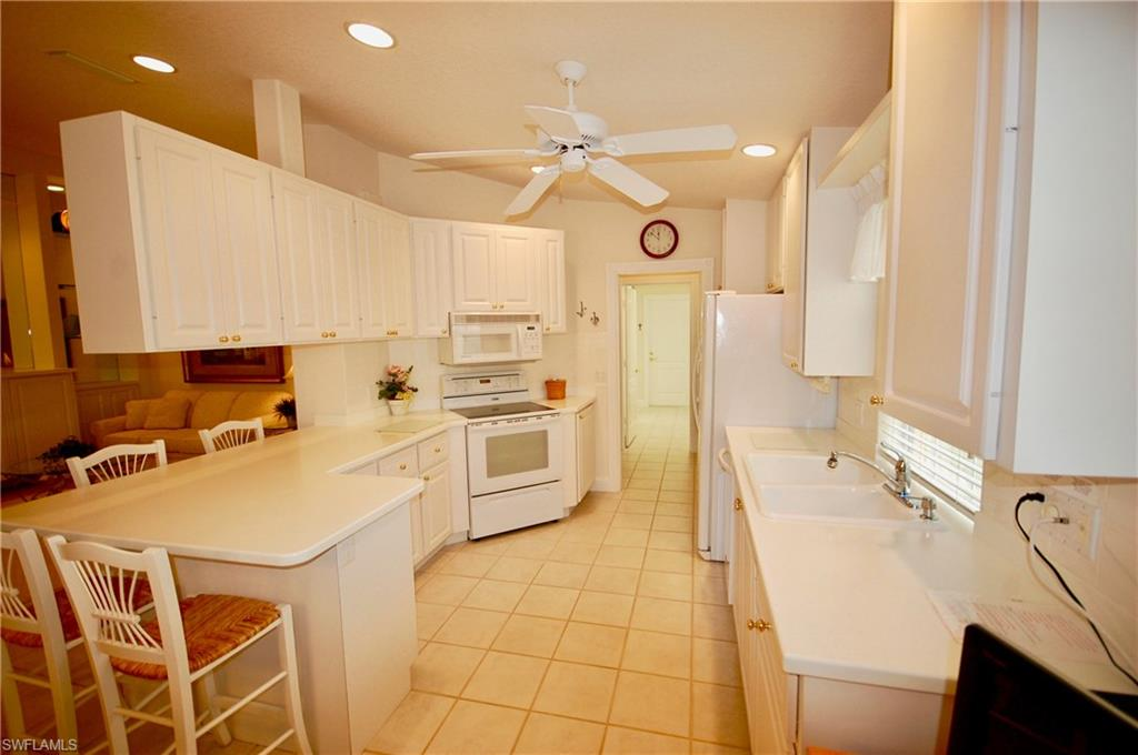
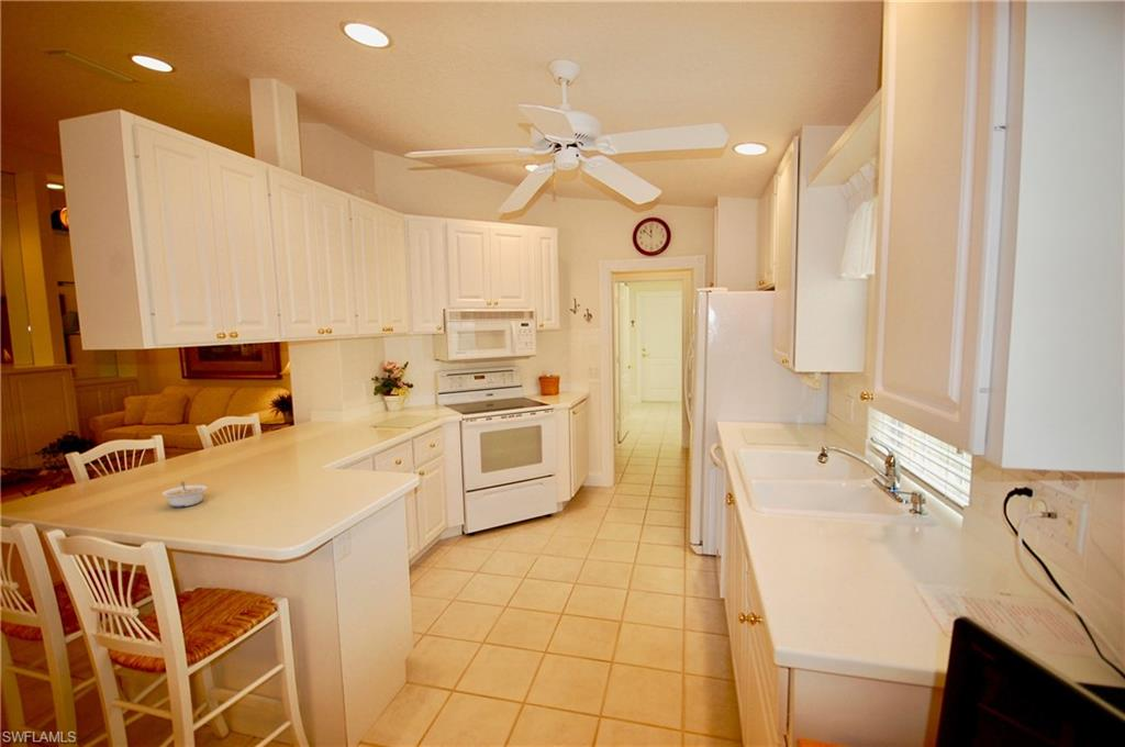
+ legume (183, 494)
